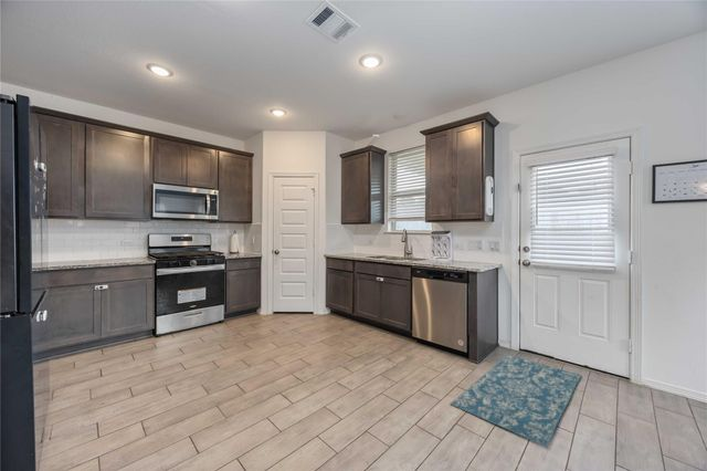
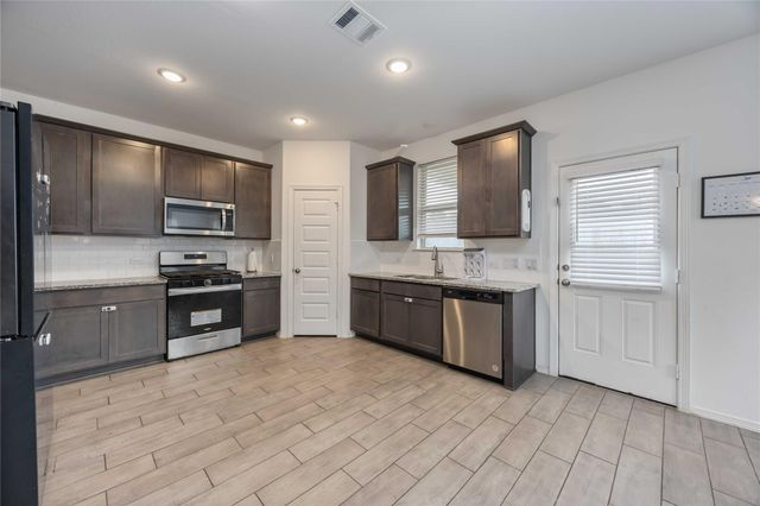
- rug (521, 388)
